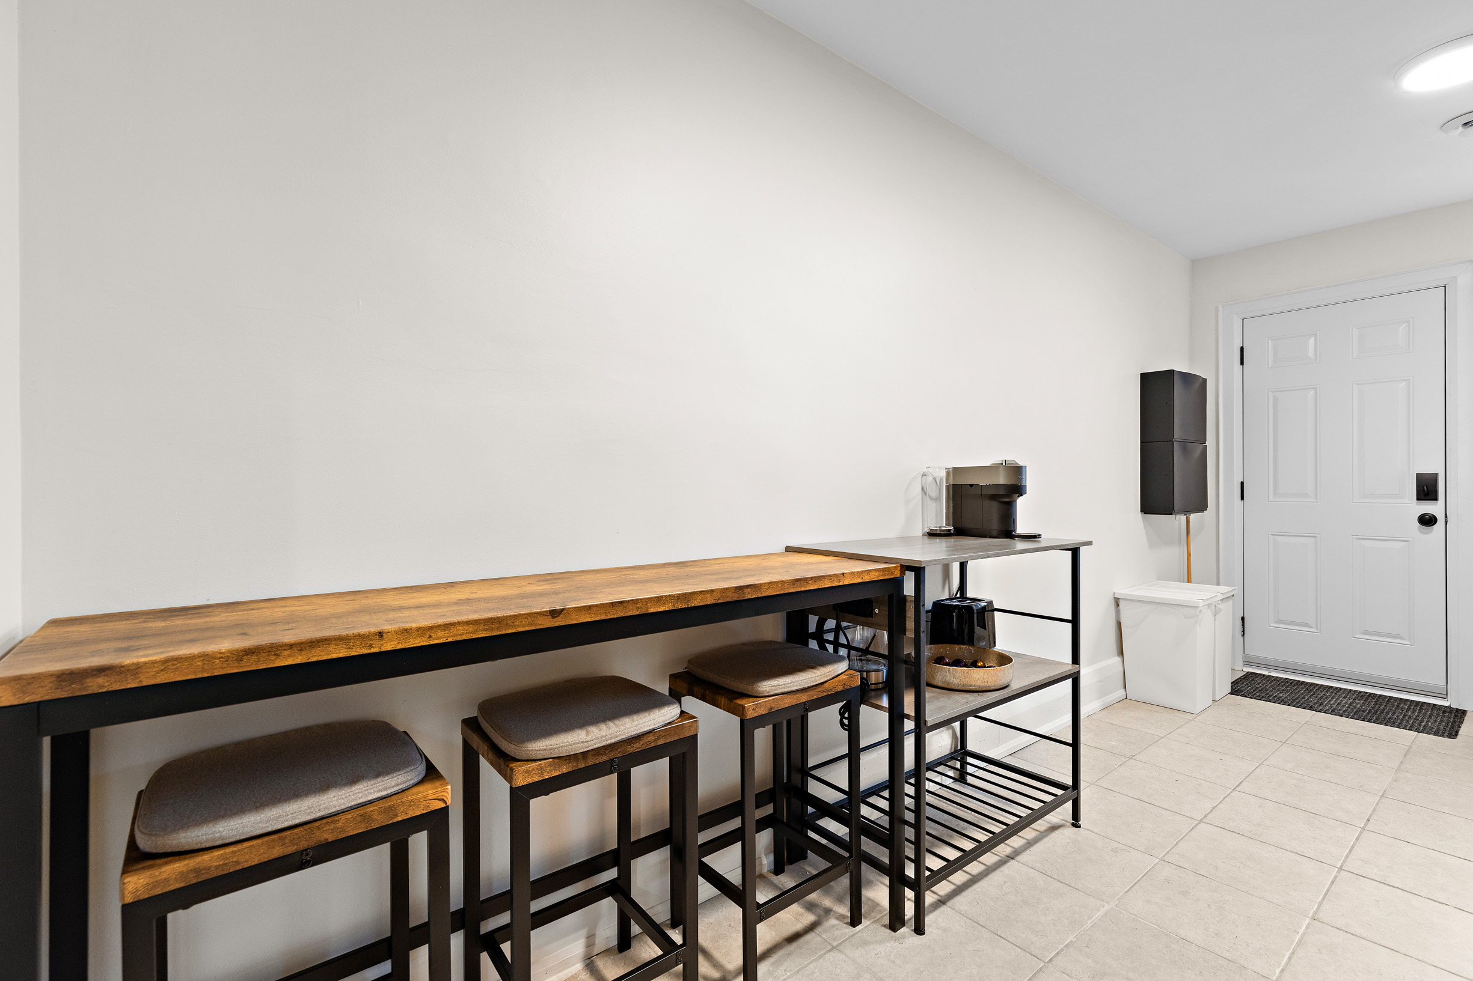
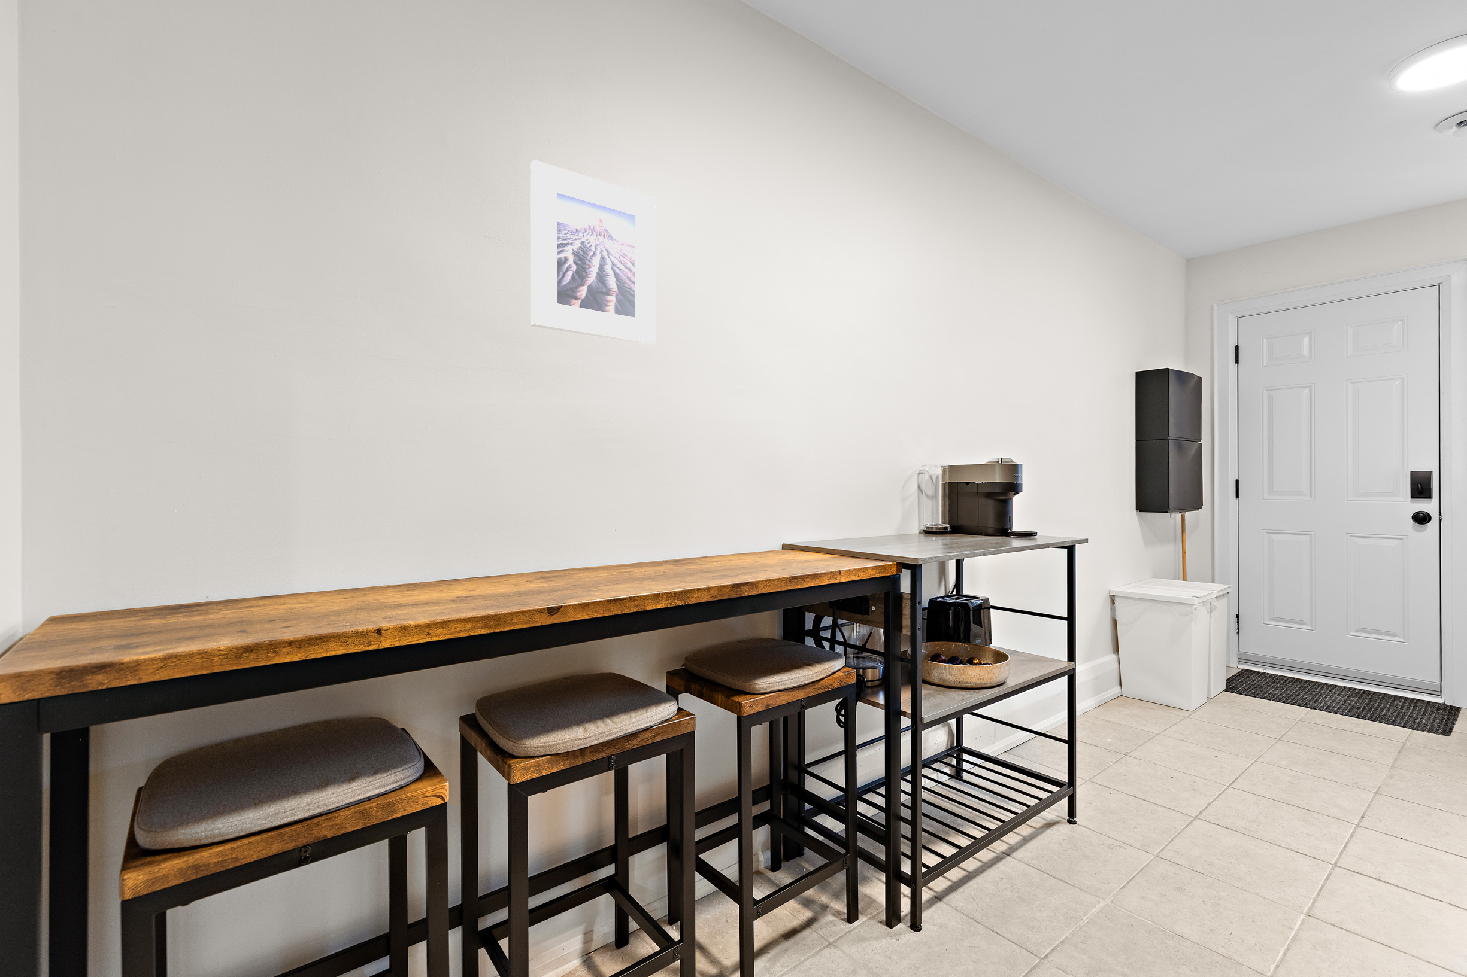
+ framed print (597, 257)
